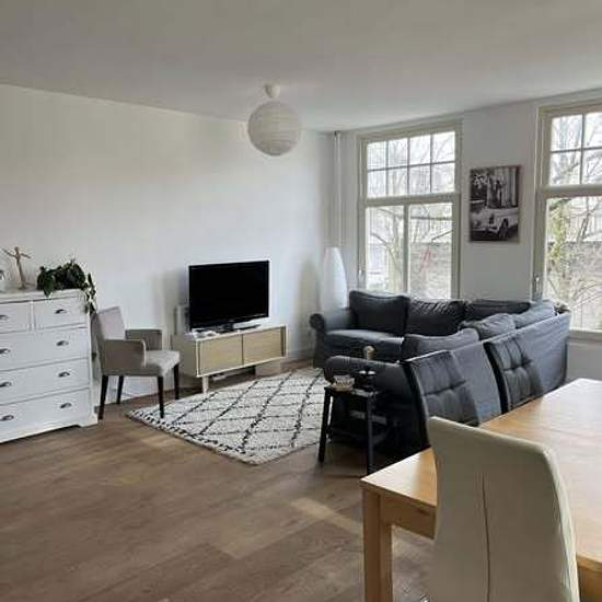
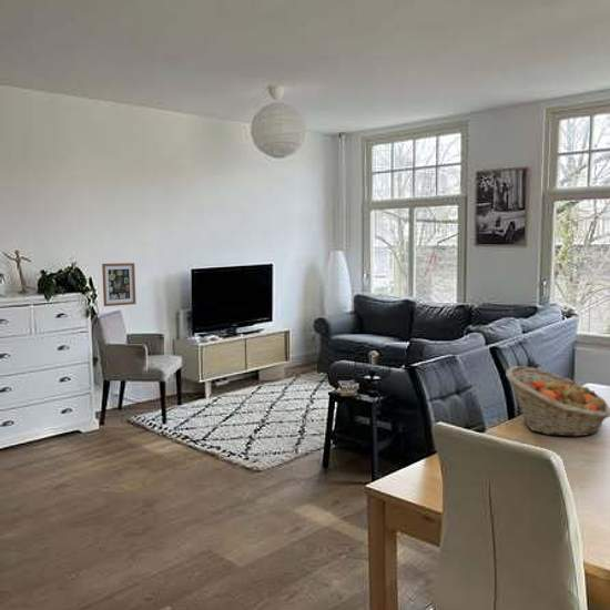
+ fruit basket (557, 398)
+ wall art (119, 284)
